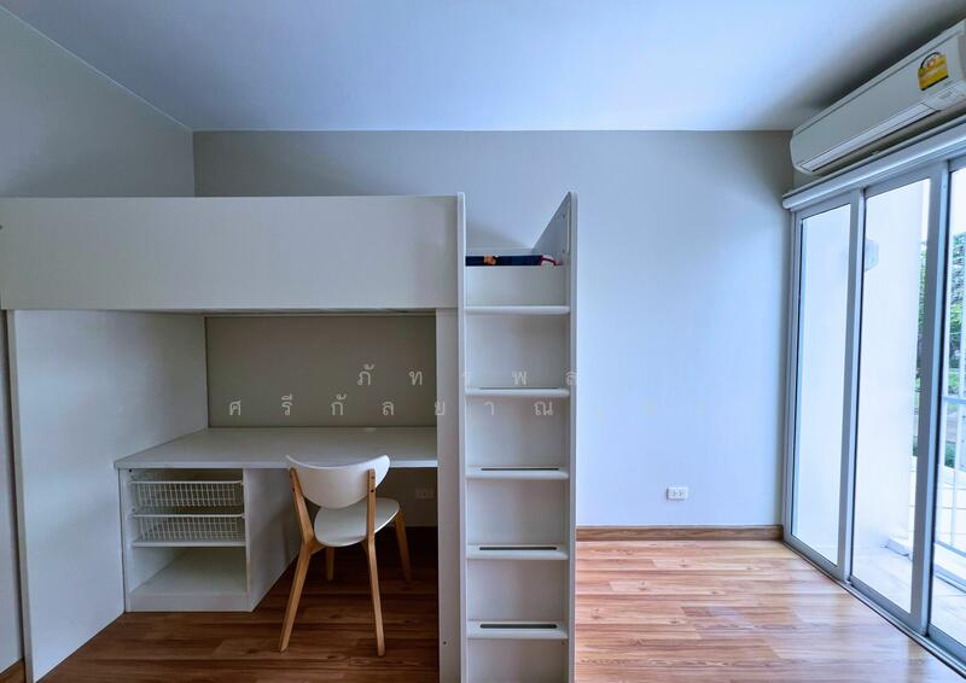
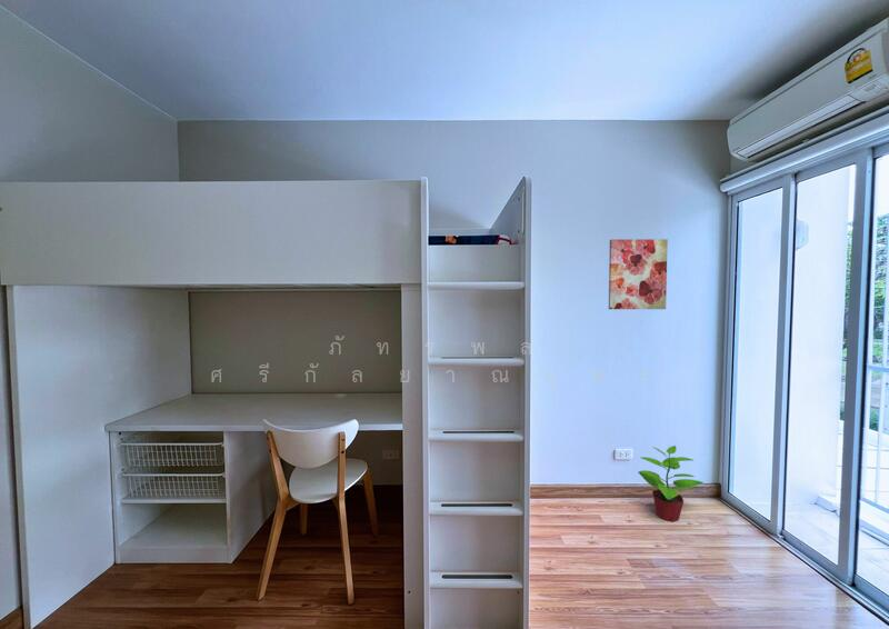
+ wall art (637, 274)
+ potted plant (669, 478)
